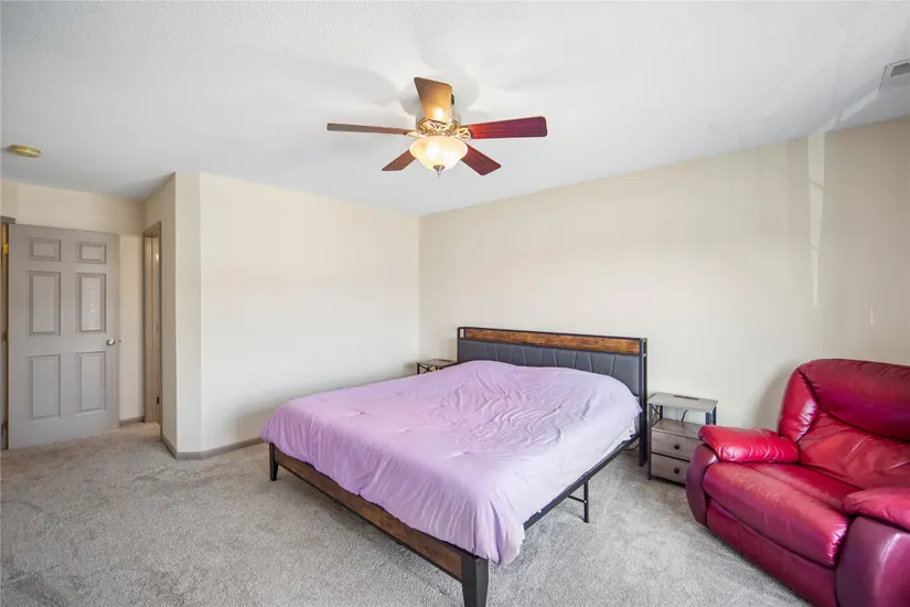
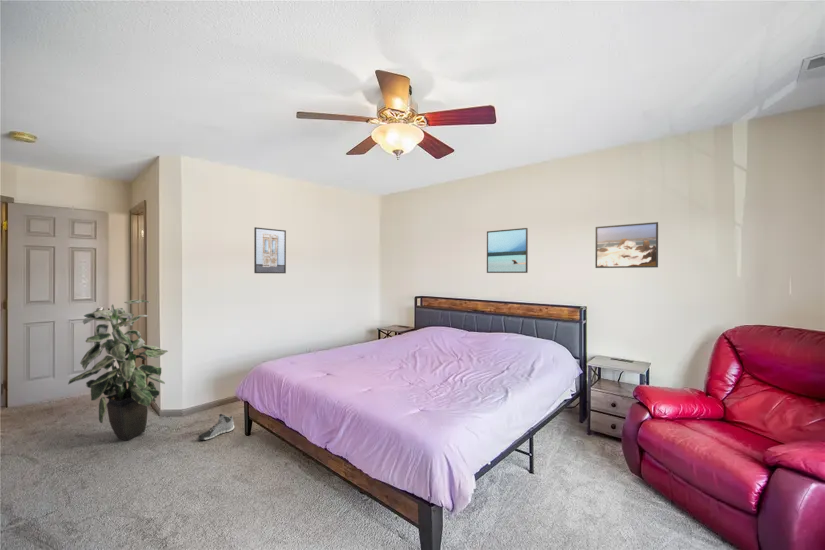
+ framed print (625, 246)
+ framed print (506, 251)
+ indoor plant (126, 370)
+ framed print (270, 251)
+ sneaker (216, 424)
